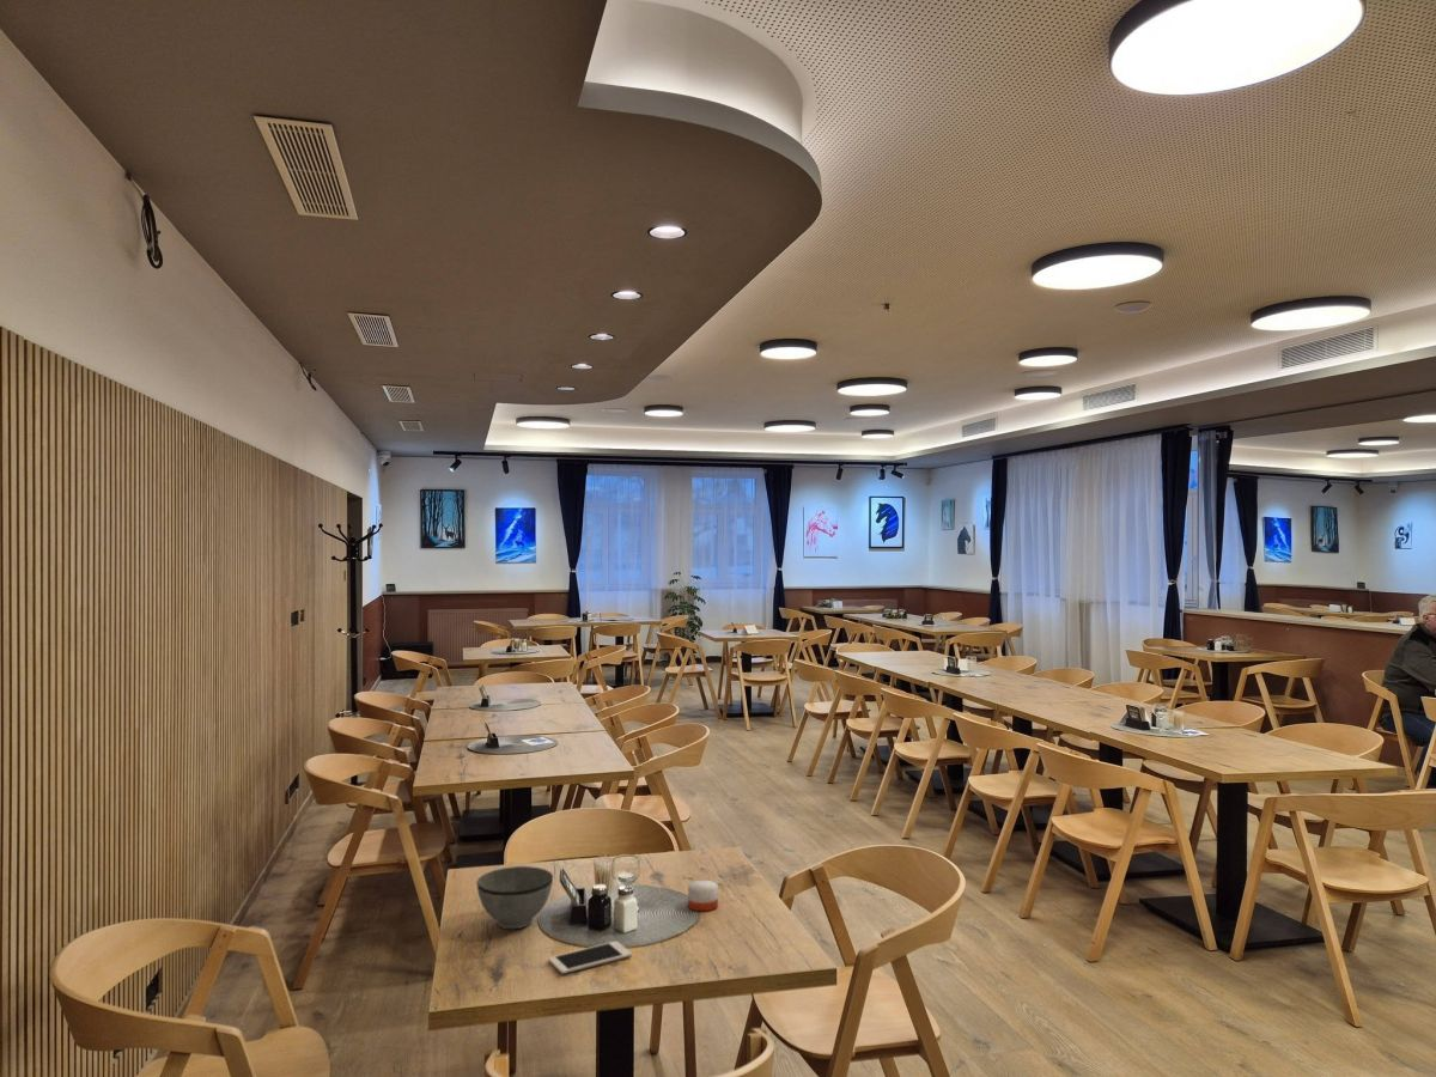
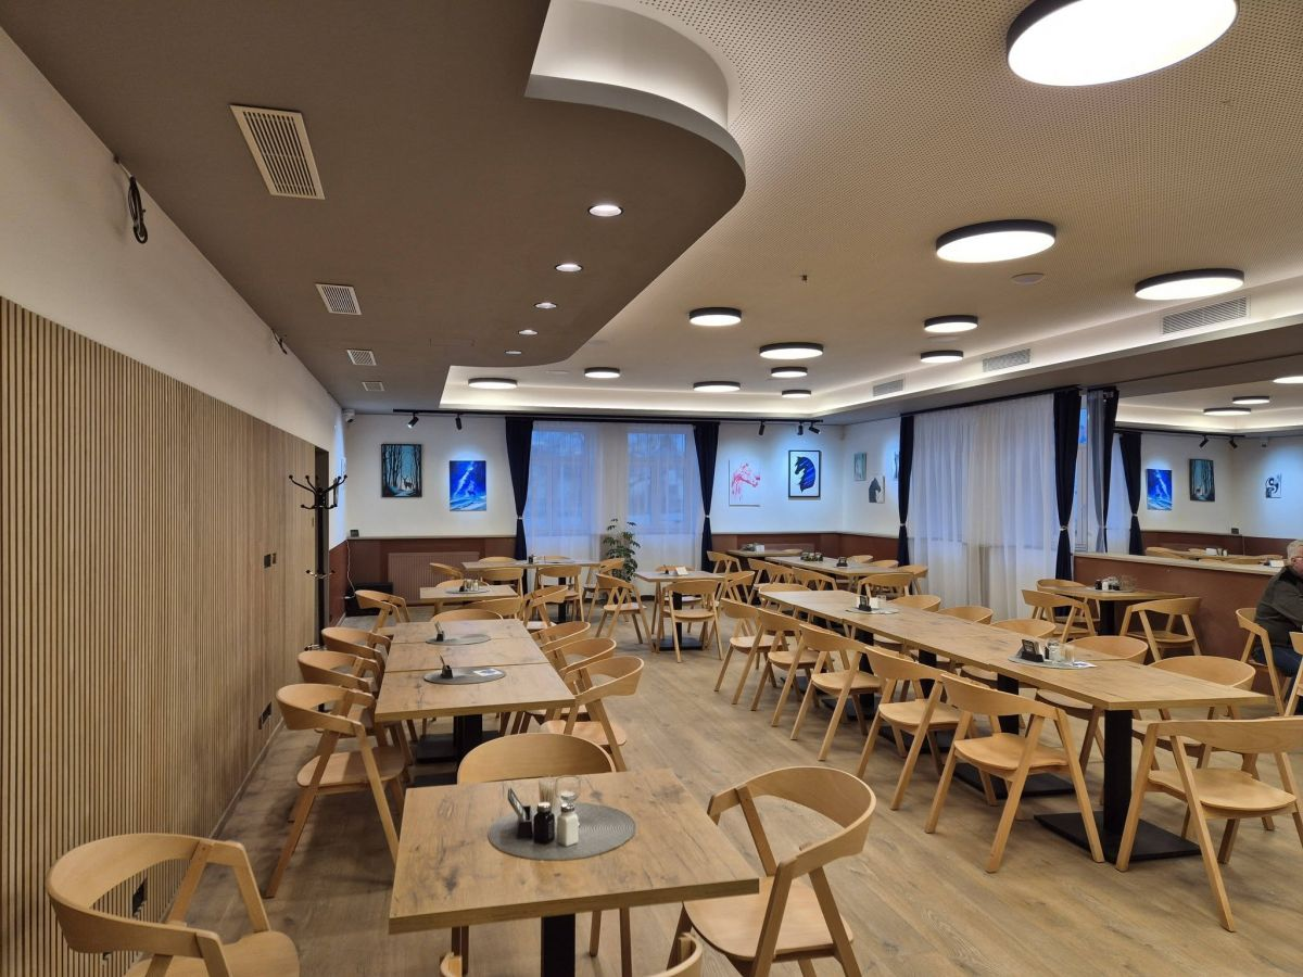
- cell phone (590, 956)
- candle (702, 884)
- bowl (515, 900)
